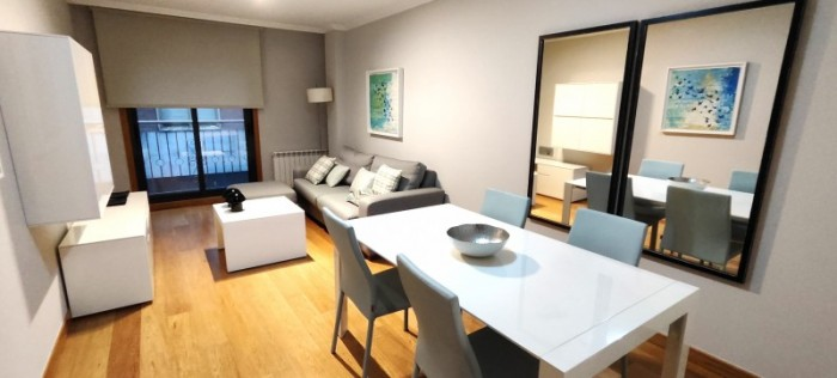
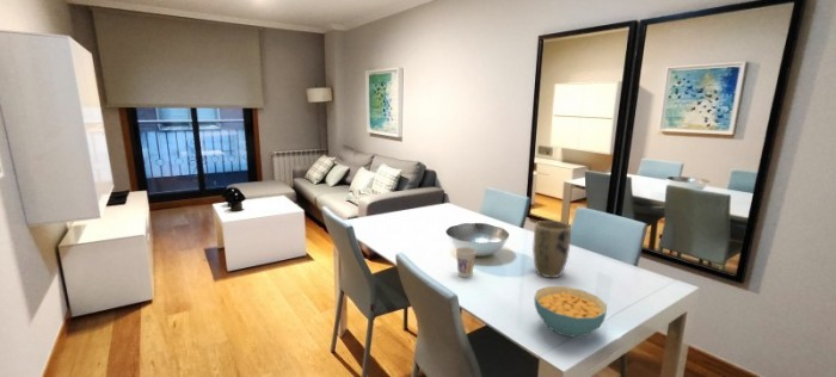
+ cereal bowl (567, 315)
+ plant pot (551, 249)
+ cup (465, 262)
